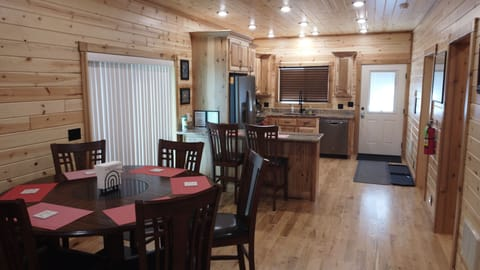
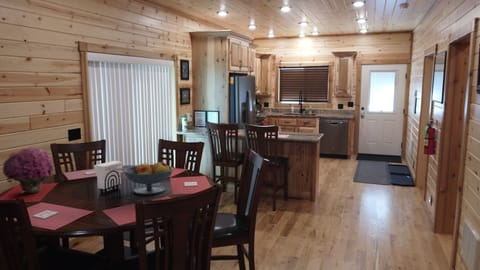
+ flower (29, 170)
+ fruit bowl (149, 176)
